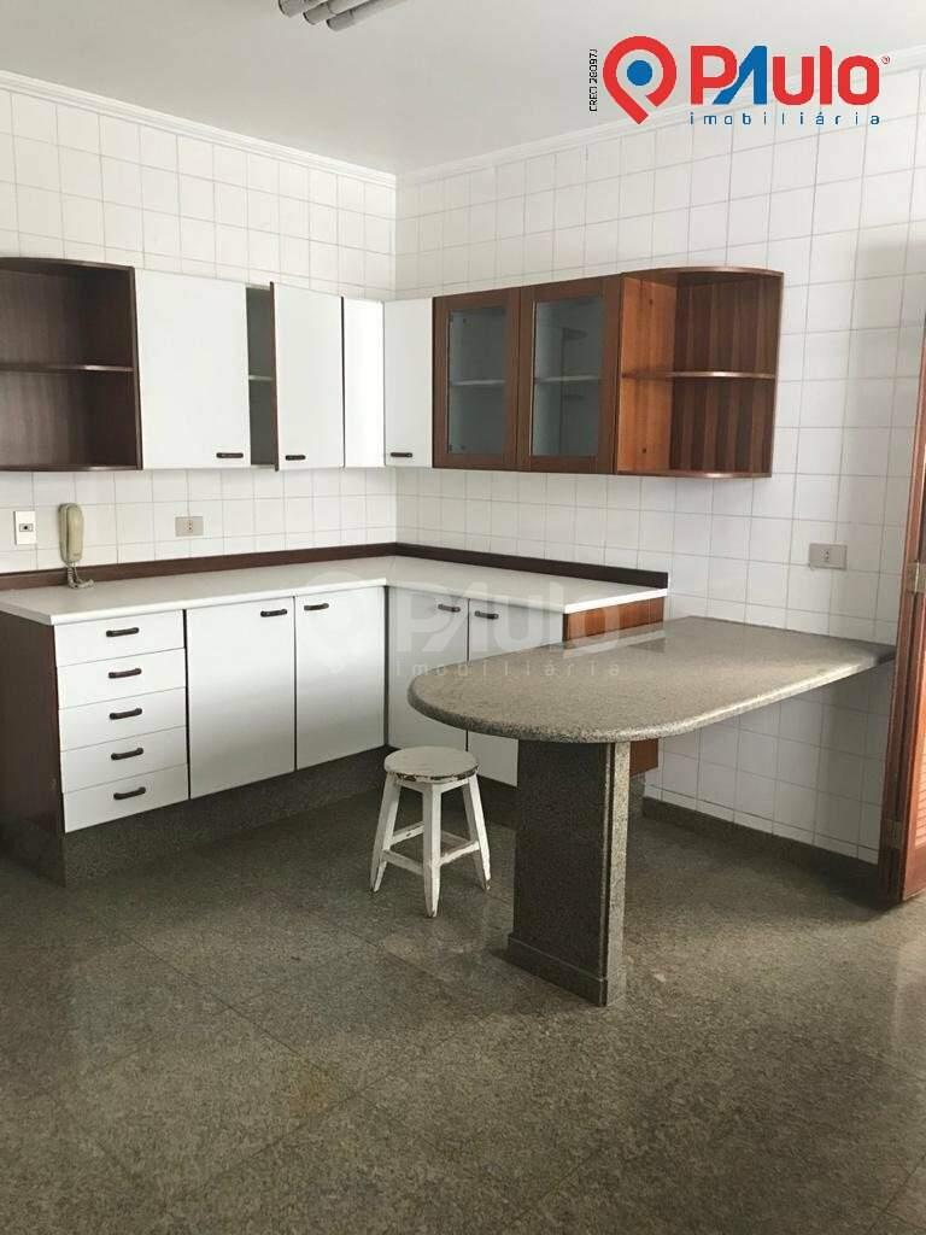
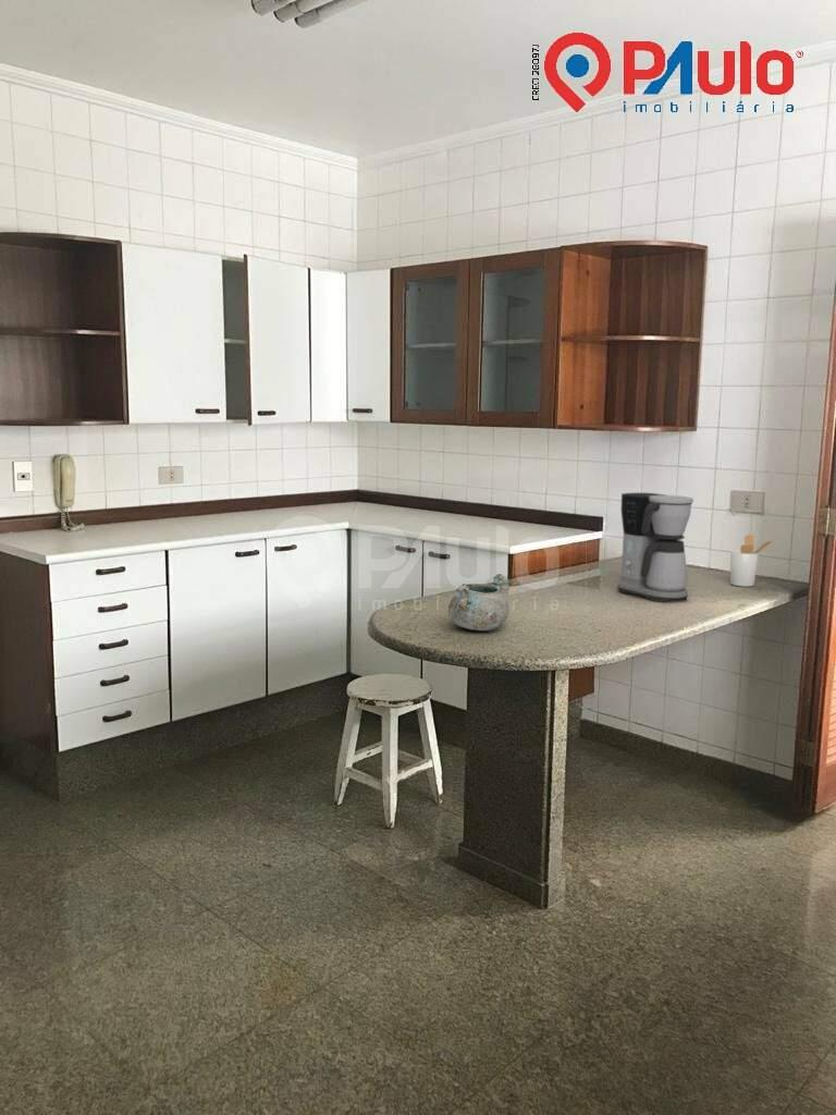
+ bowl (479, 603)
+ utensil holder (751, 561)
+ coffee maker (650, 544)
